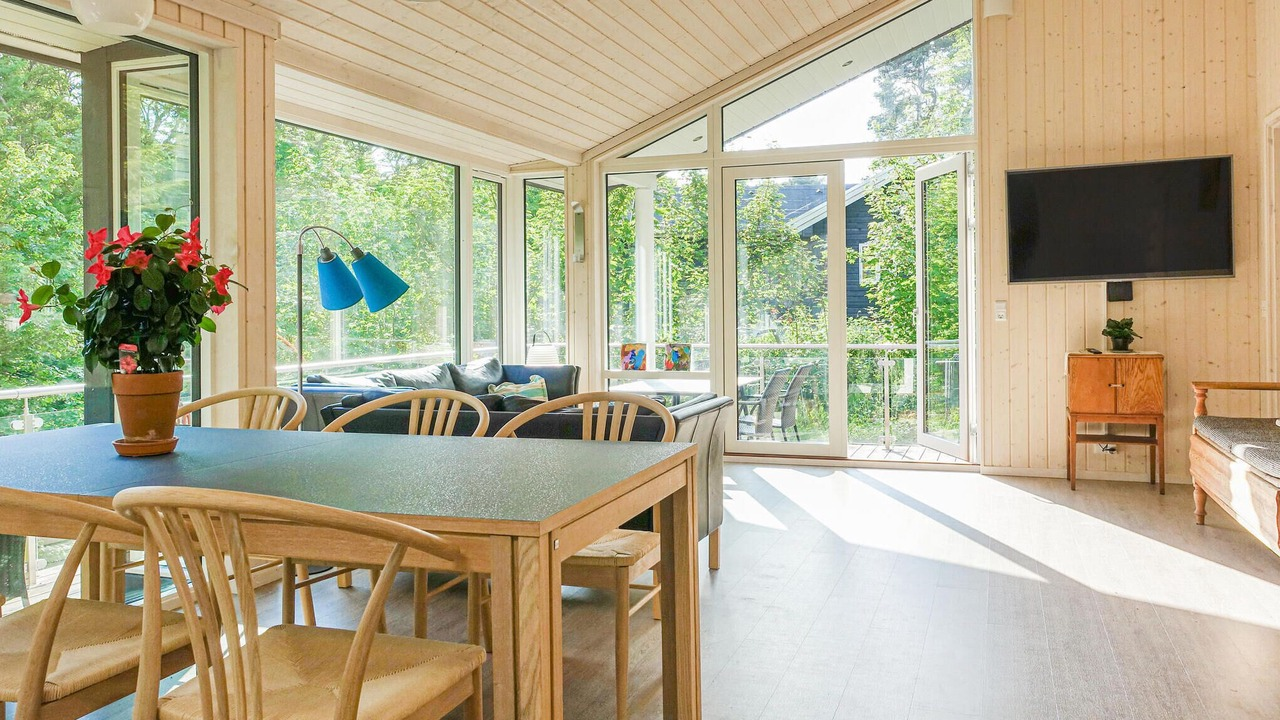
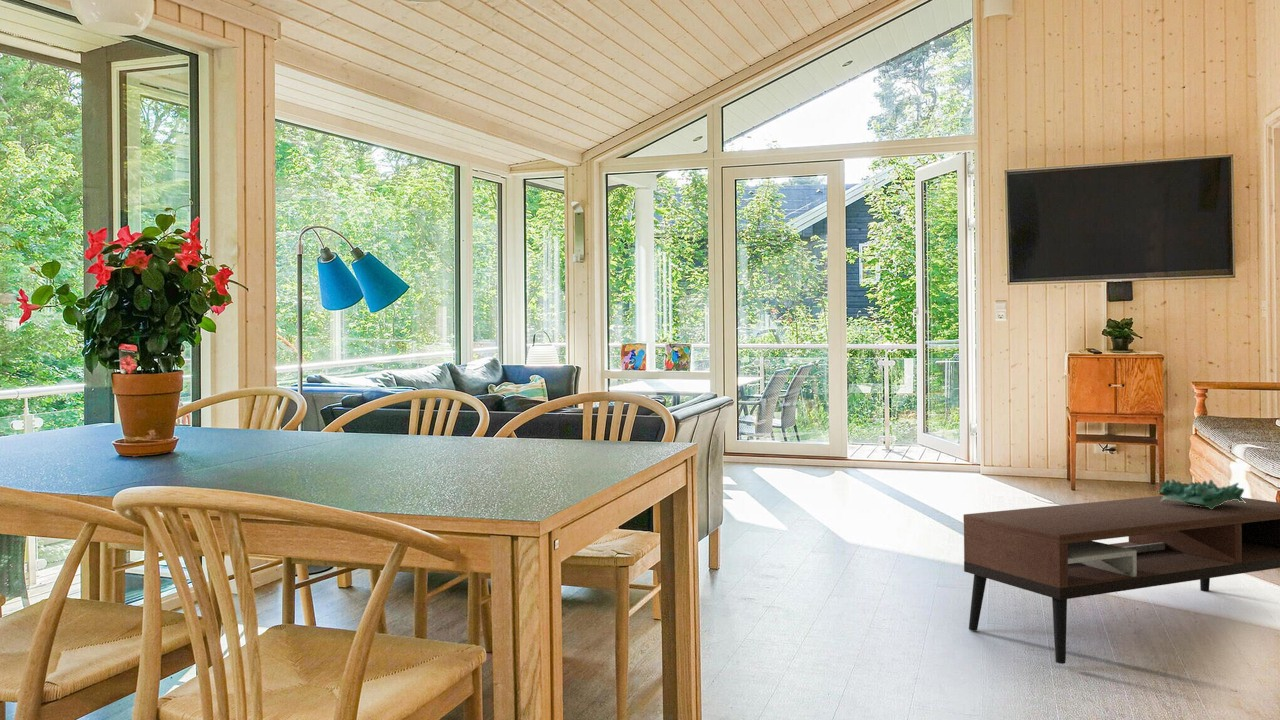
+ decorative bowl (1202, 492)
+ coffee table (1140, 567)
